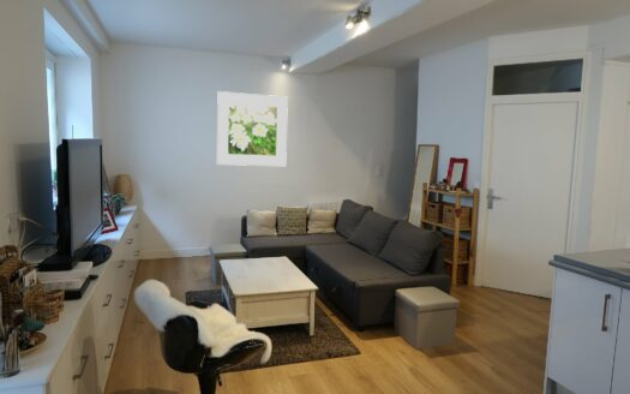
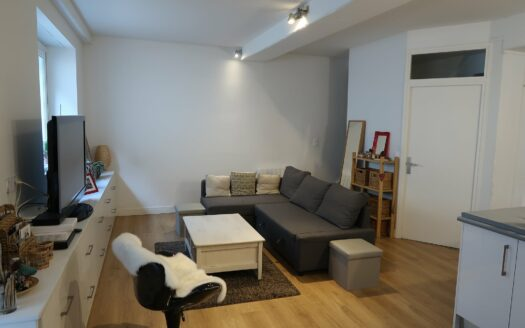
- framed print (252, 130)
